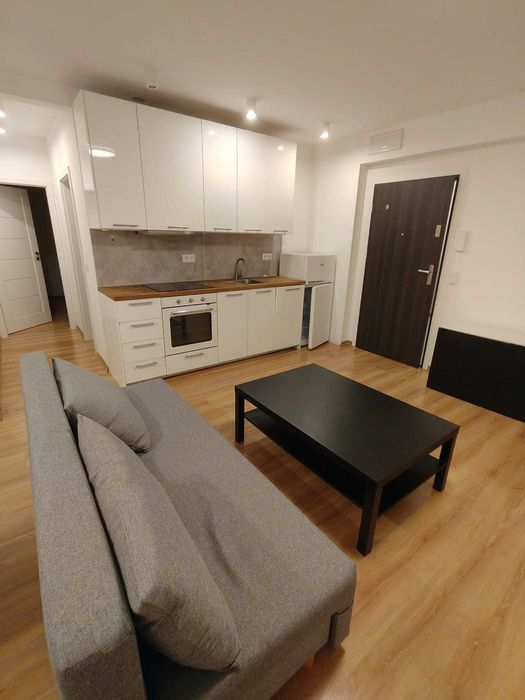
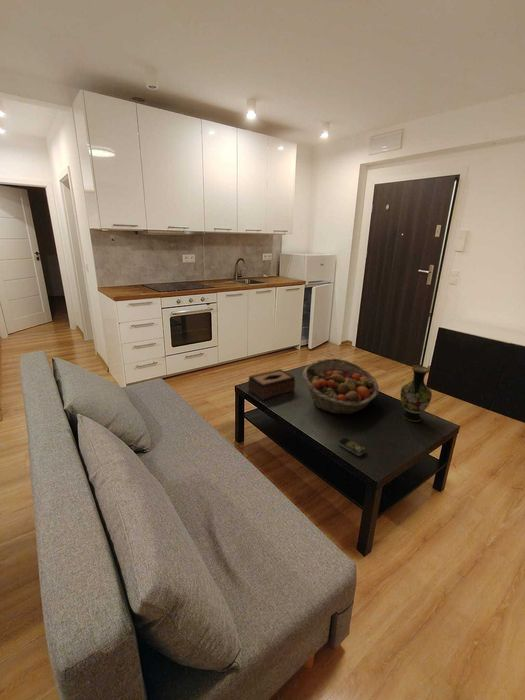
+ remote control (351, 446)
+ vase (415, 393)
+ fruit basket (340, 385)
+ tissue box (271, 383)
